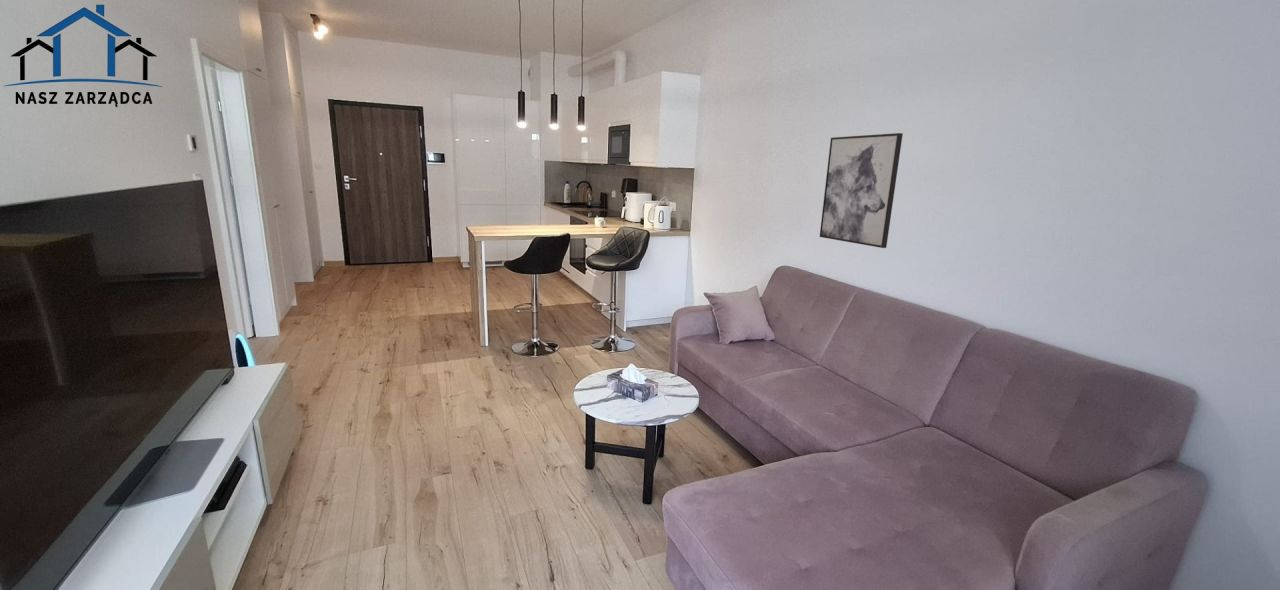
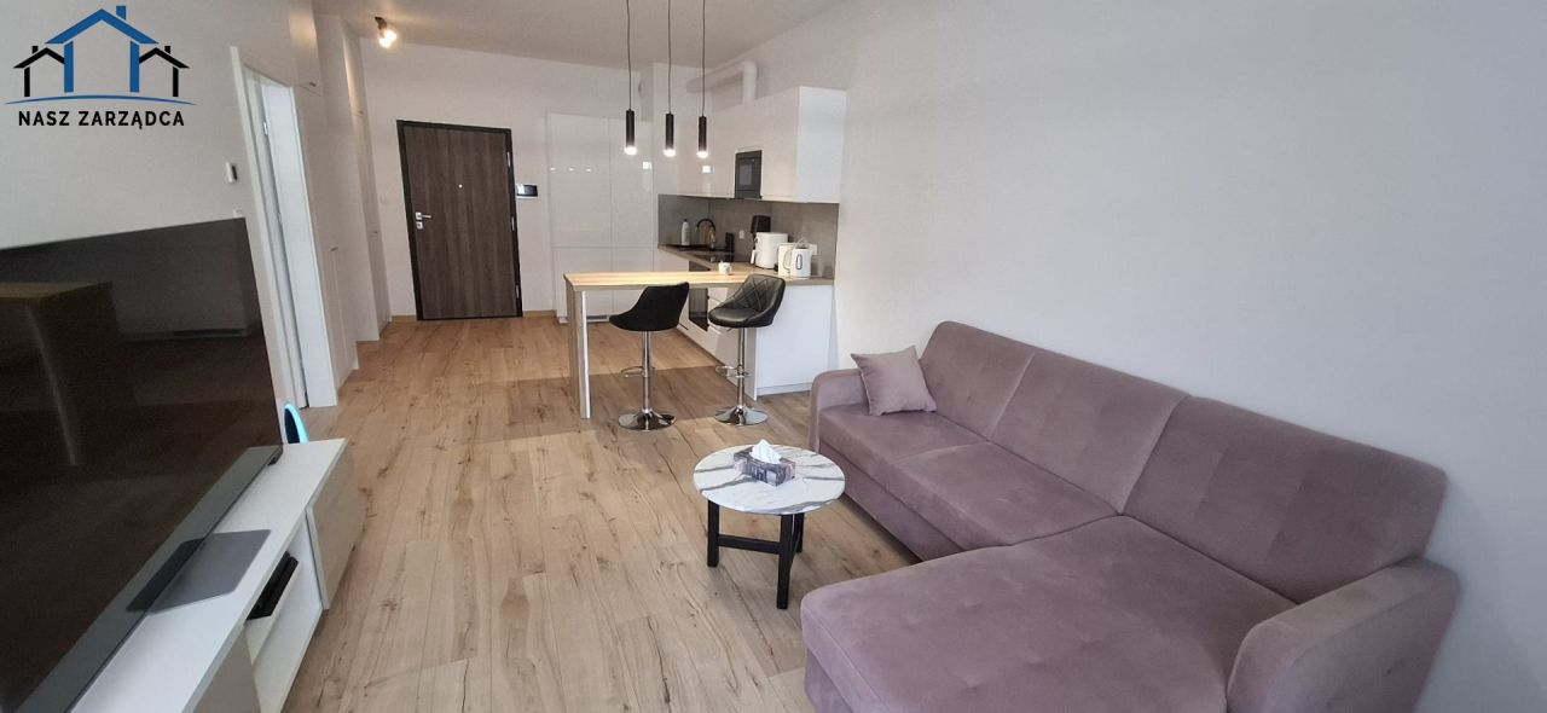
- wall art (857, 190)
